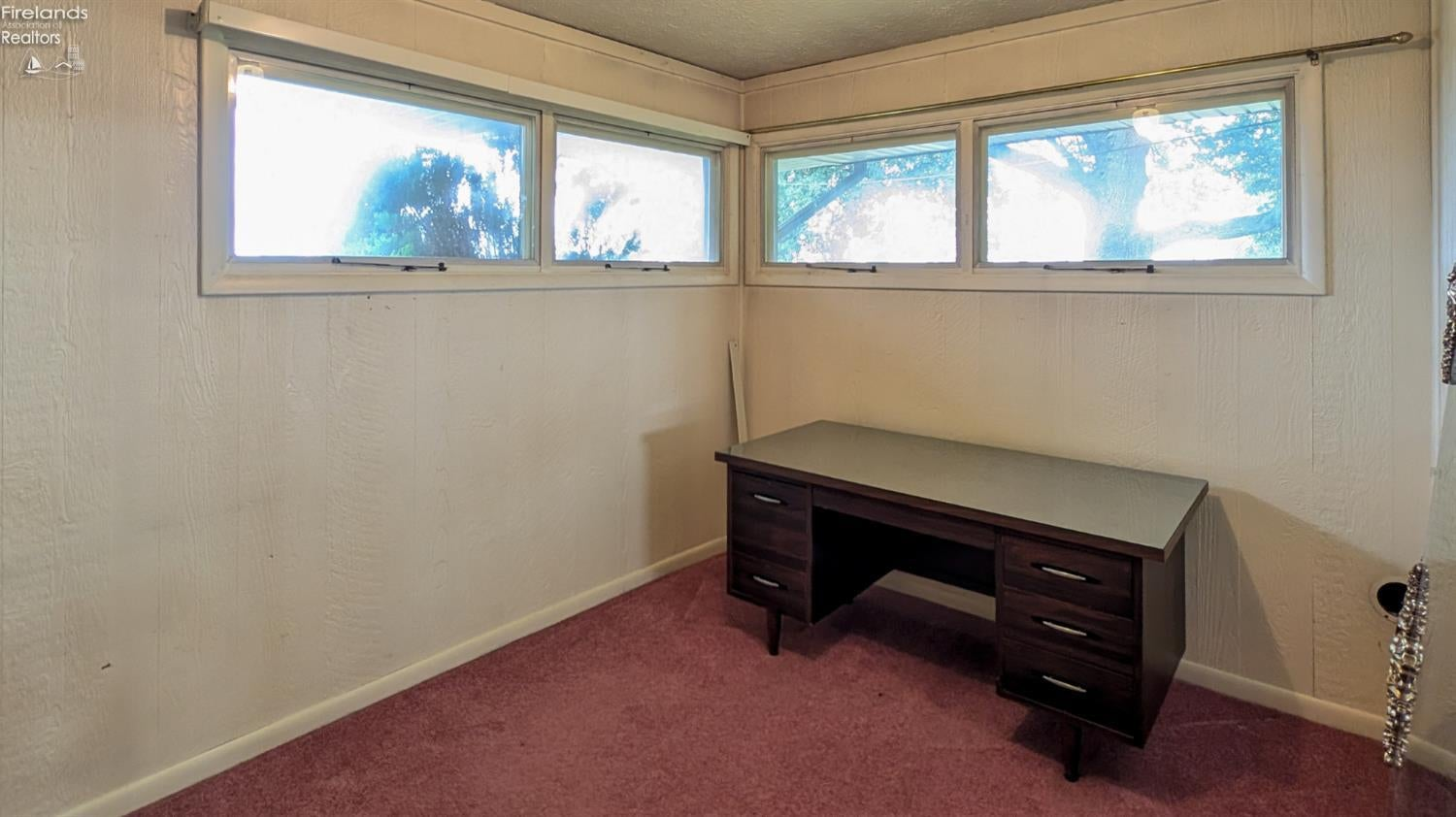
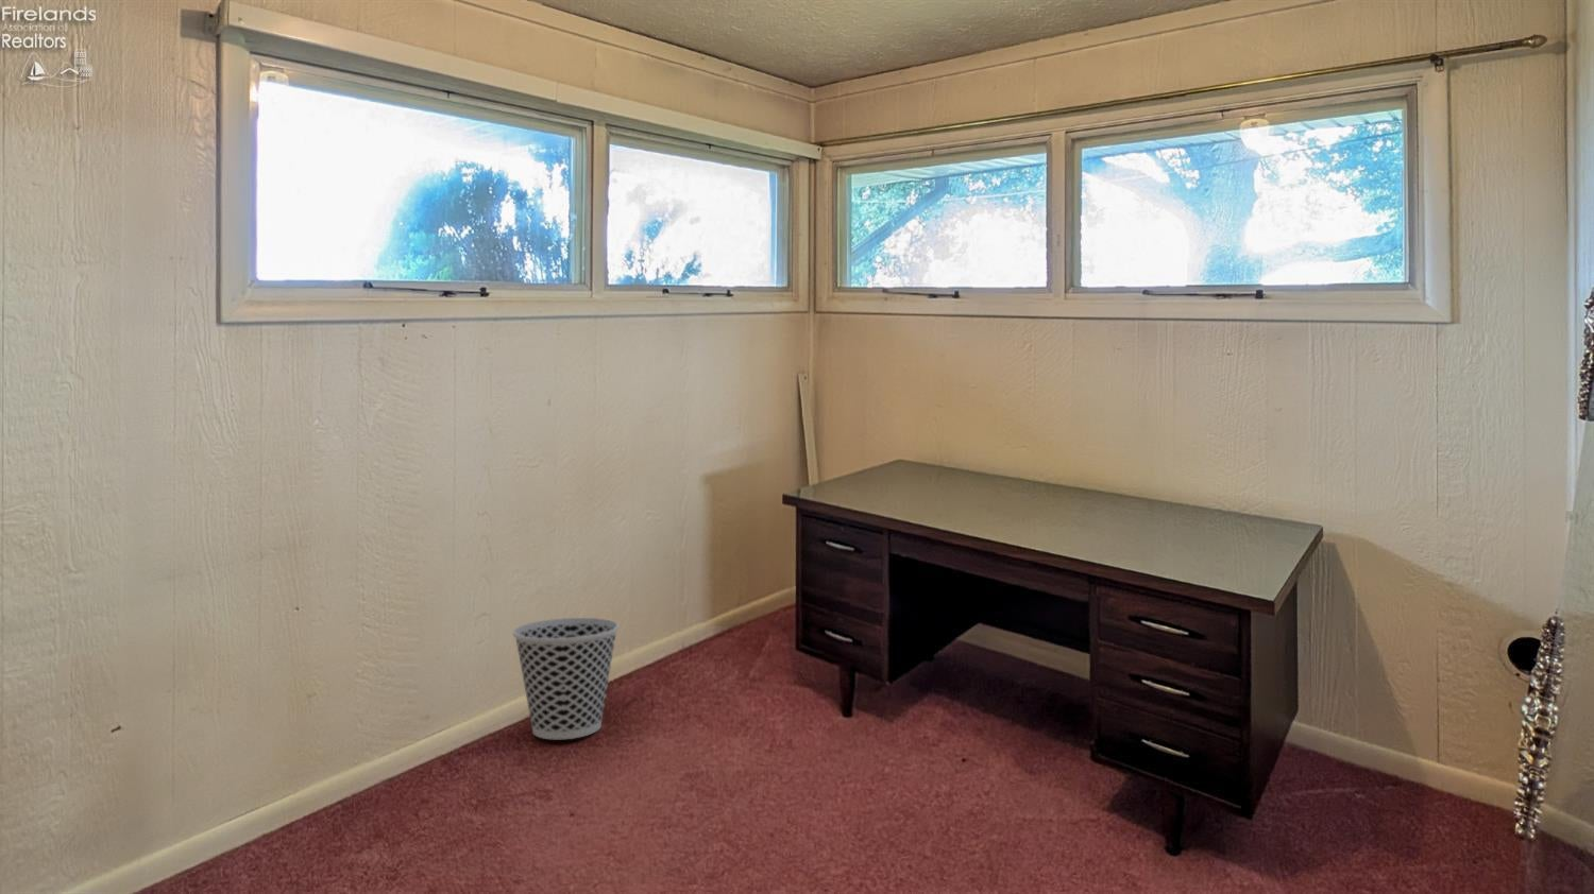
+ wastebasket (566, 677)
